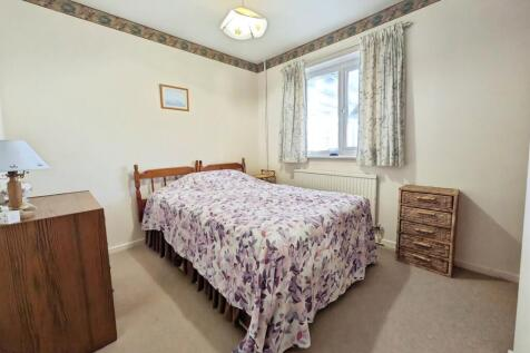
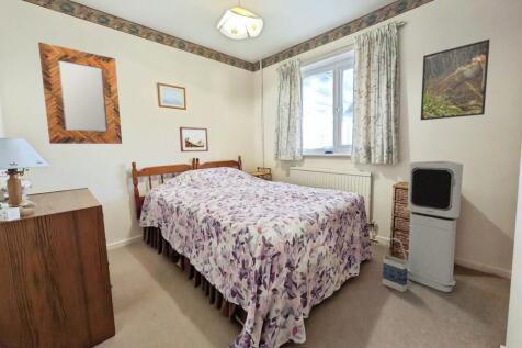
+ home mirror (84, 98)
+ bag (395, 262)
+ air purifier (435, 222)
+ wall art (194, 139)
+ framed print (452, 83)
